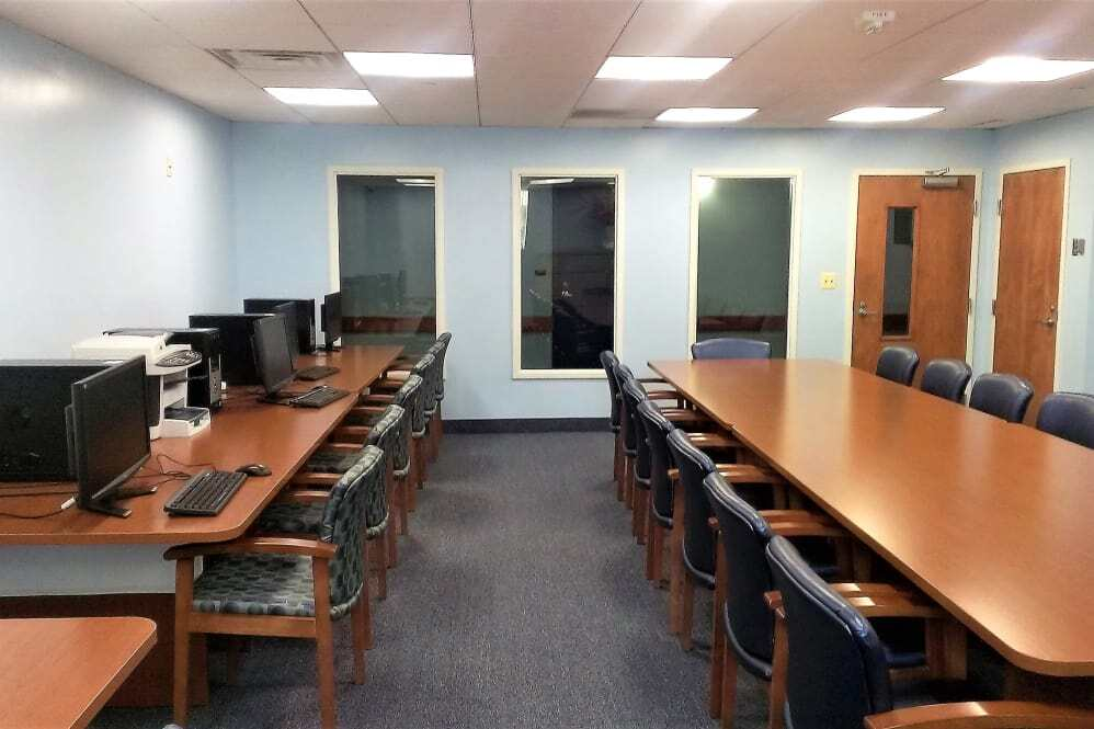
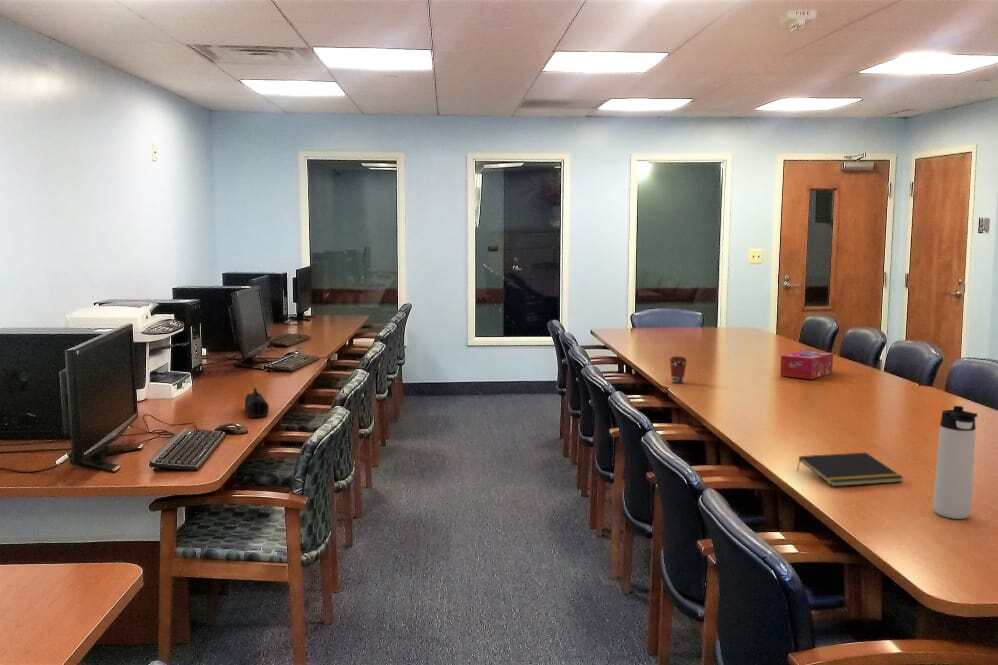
+ pencil case (256, 400)
+ thermos bottle (957, 462)
+ coffee cup (677, 369)
+ tissue box (807, 364)
+ notepad (849, 468)
